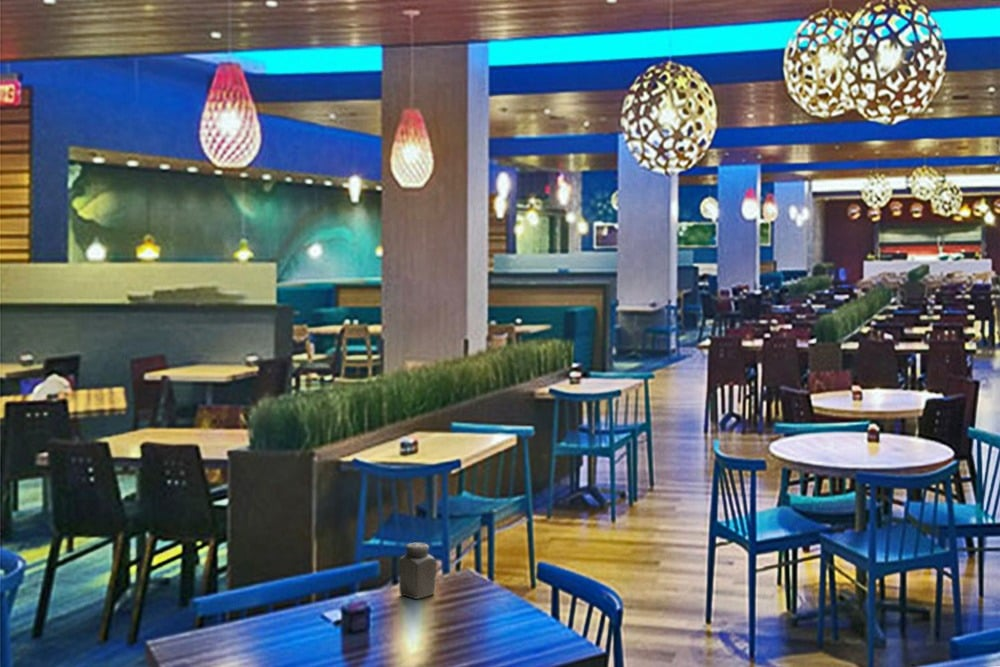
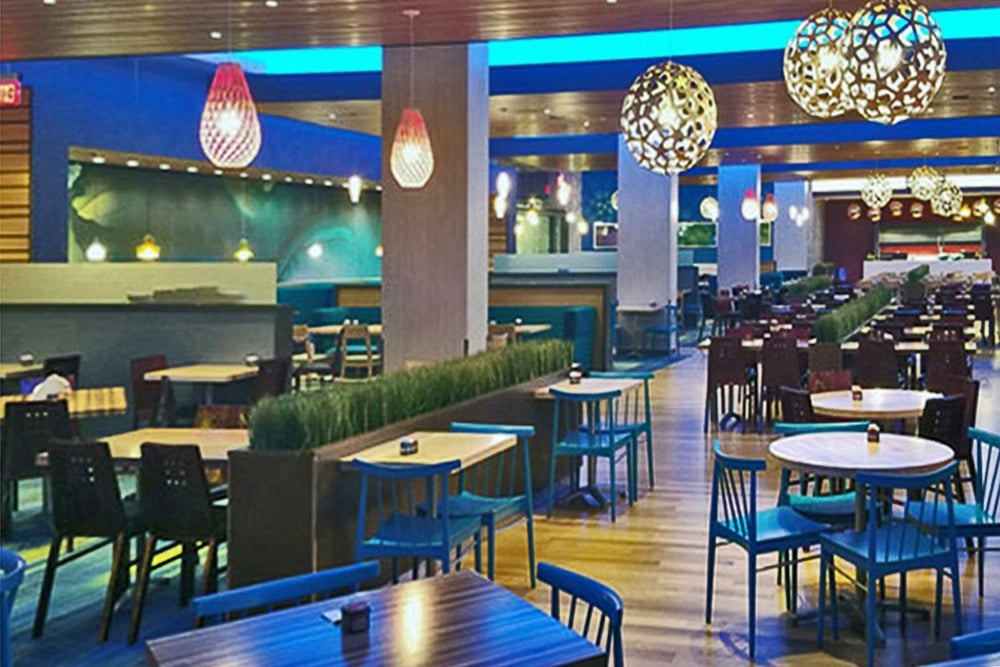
- salt shaker (417, 569)
